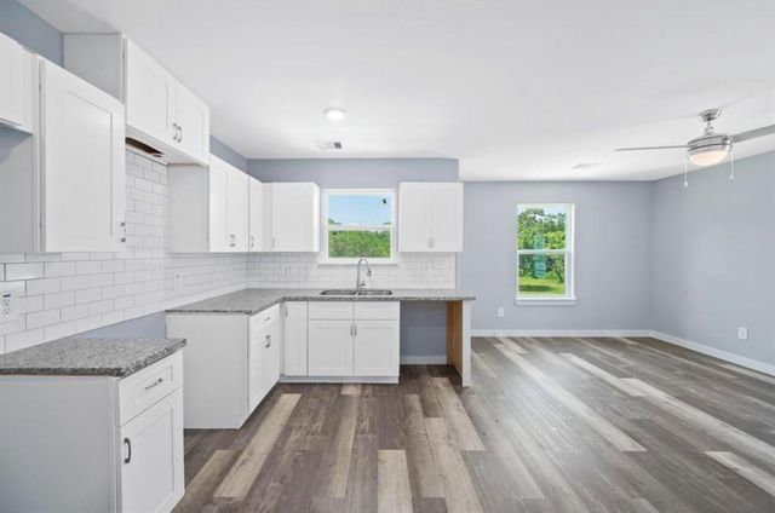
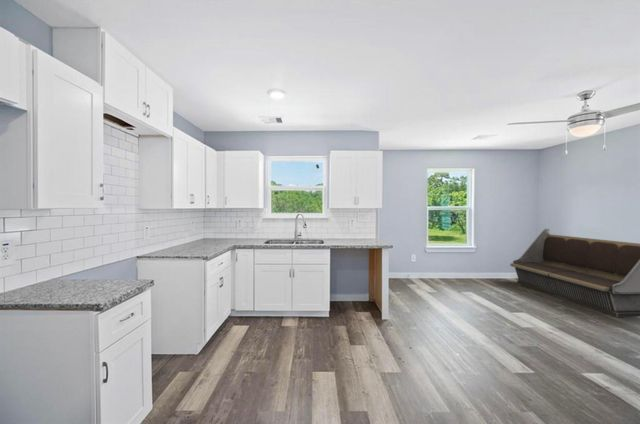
+ bench (572, 264)
